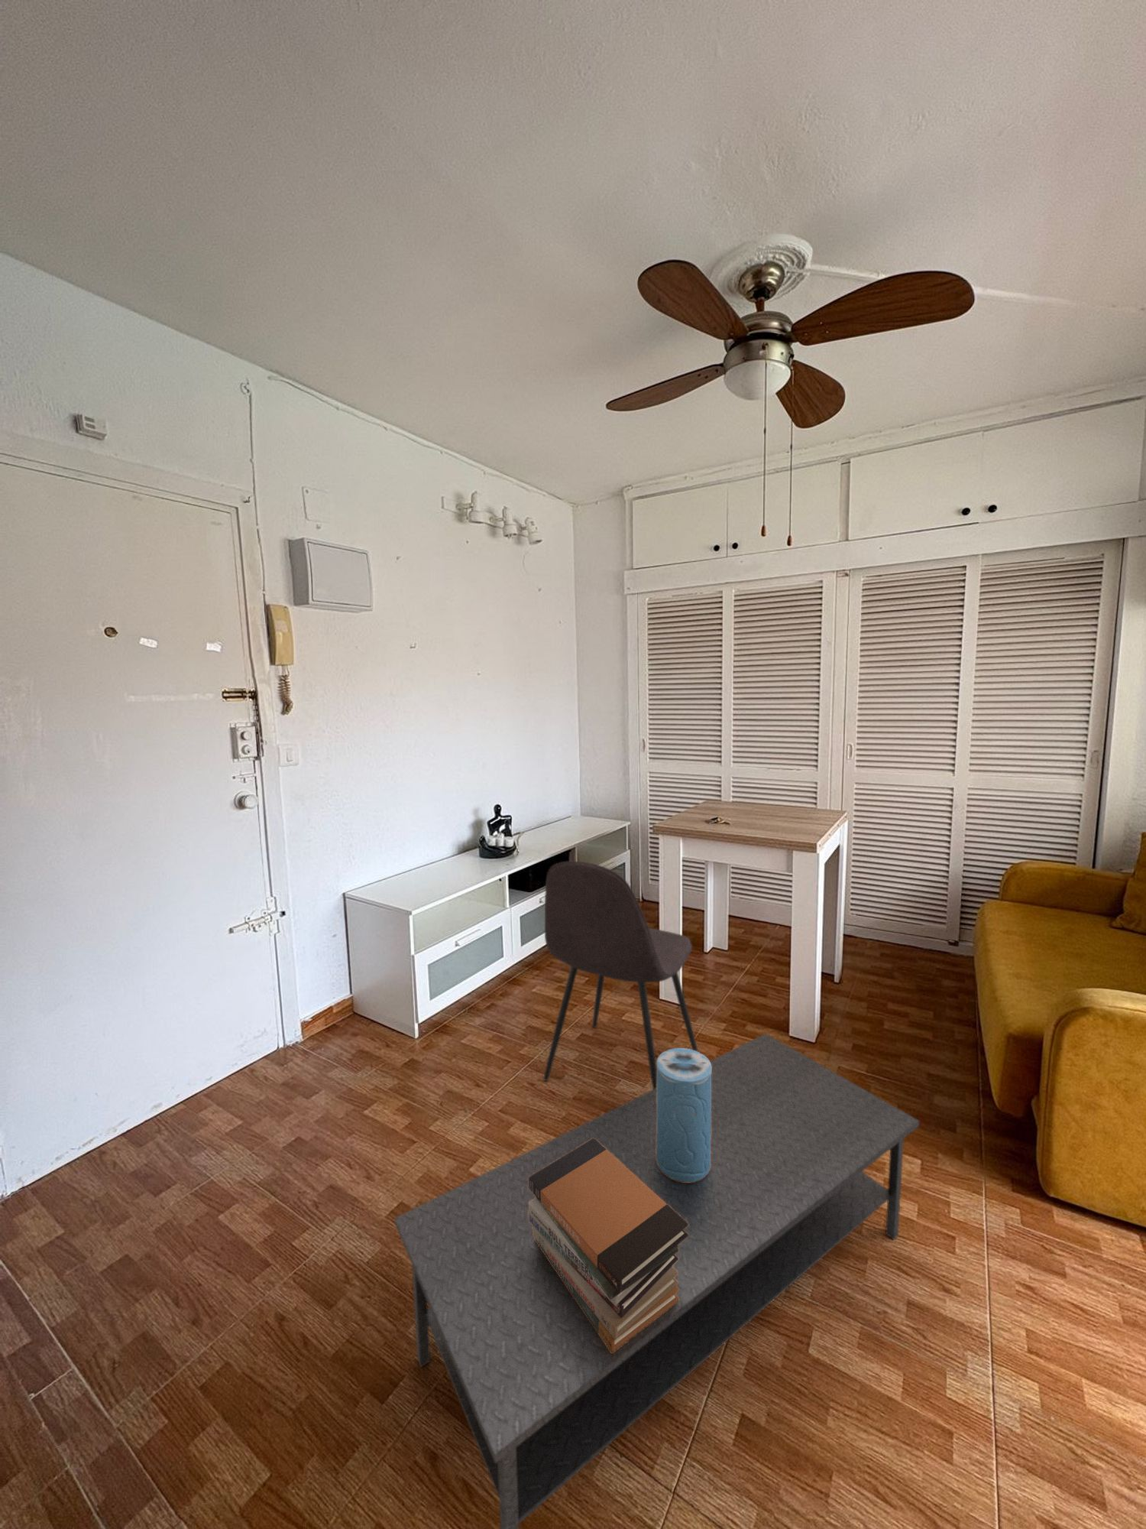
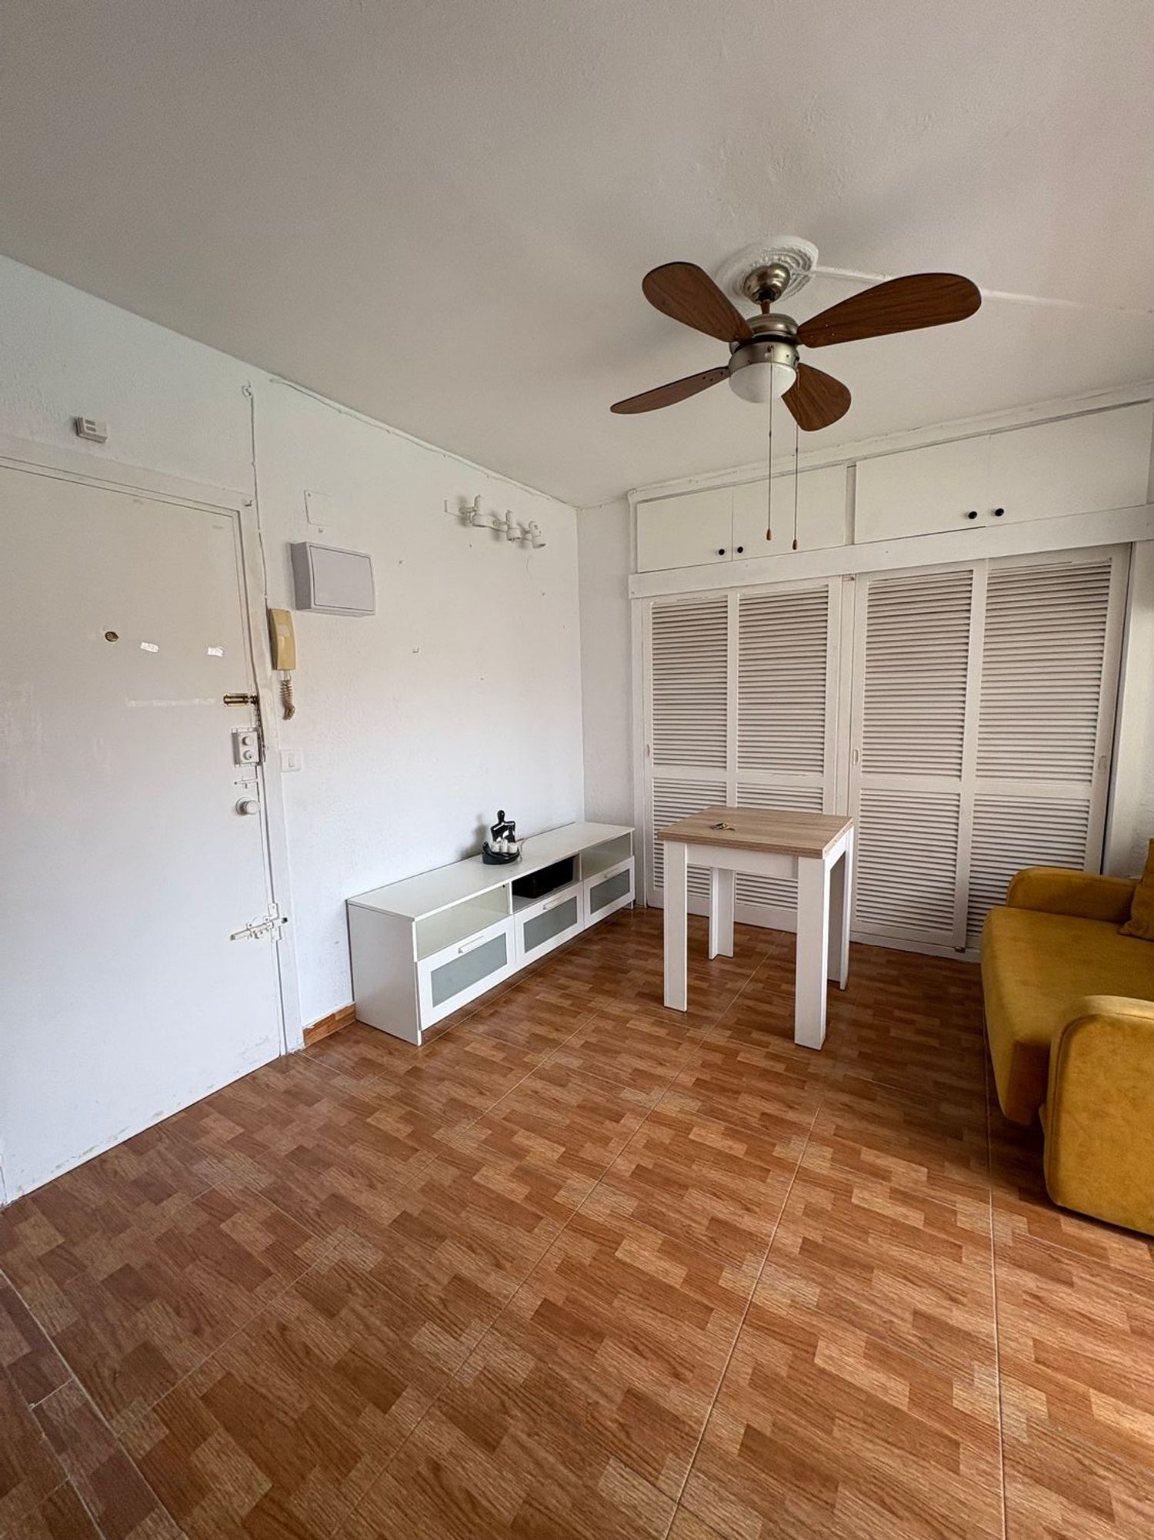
- chair (620, 960)
- coffee table (683, 1229)
- decorative vase (683, 1111)
- book stack (602, 1230)
